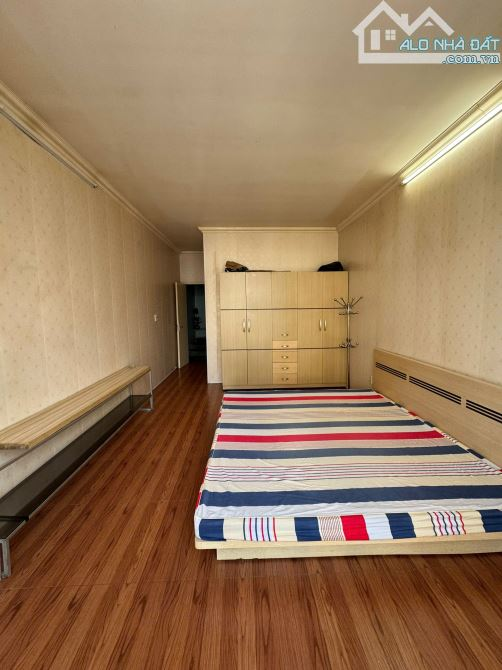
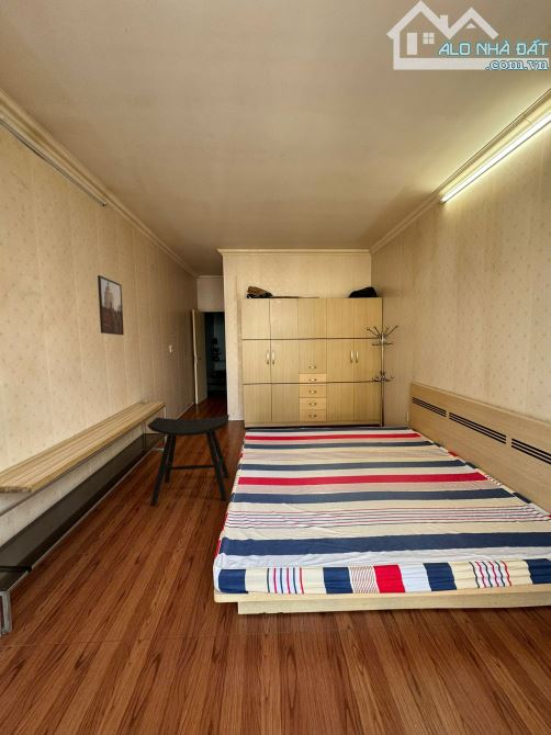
+ stool (192, 465)
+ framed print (111, 307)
